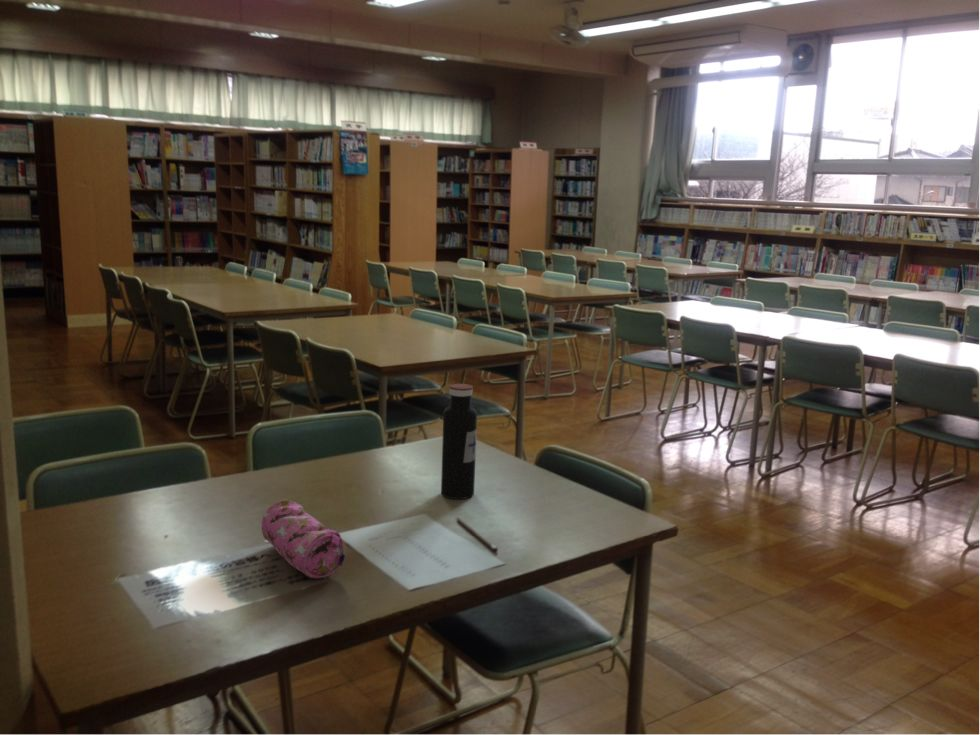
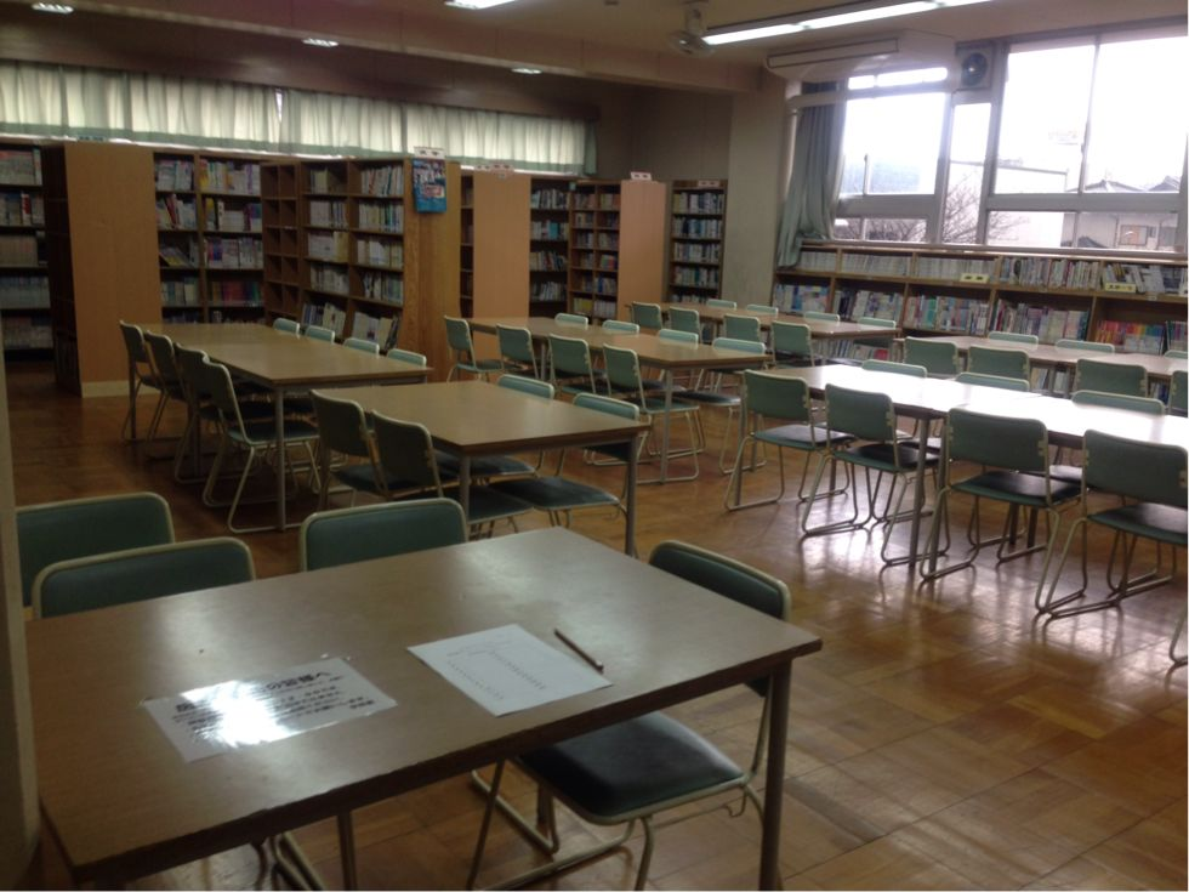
- water bottle (459, 440)
- pencil case (301, 536)
